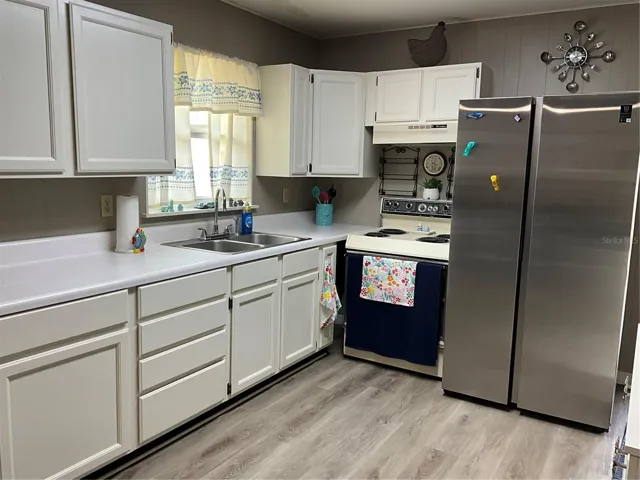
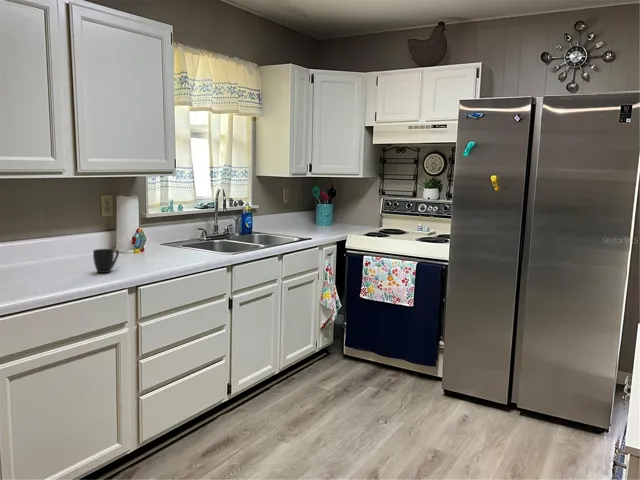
+ mug (107, 260)
